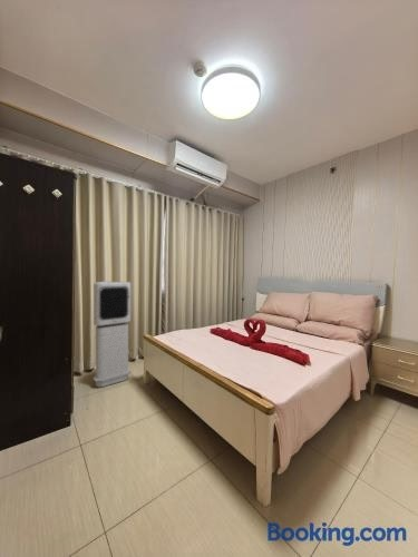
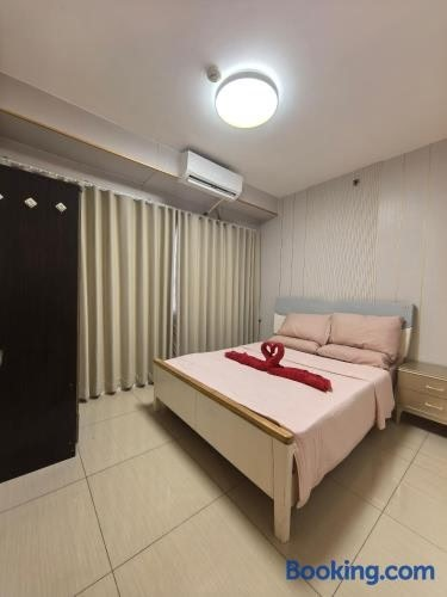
- air purifier (109, 330)
